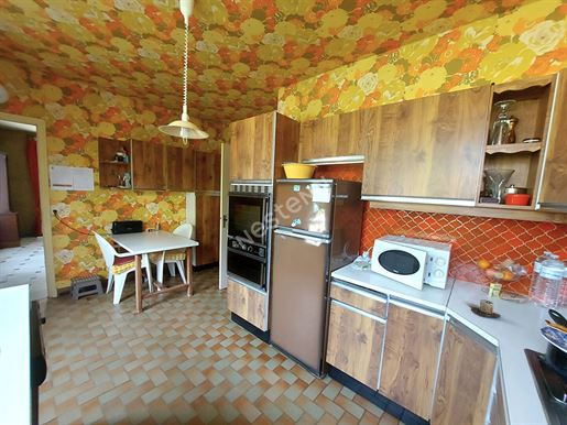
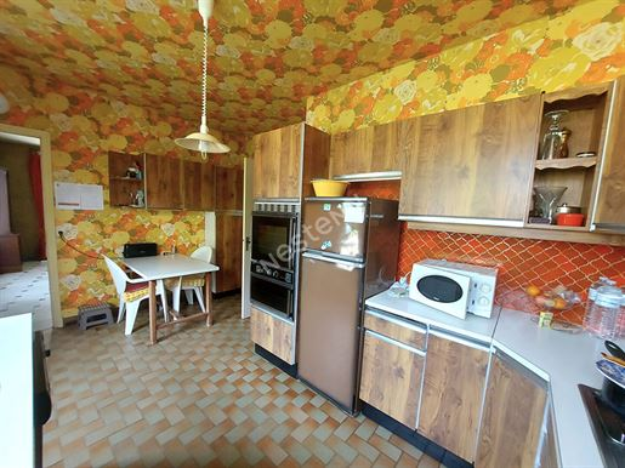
- mug (486, 306)
